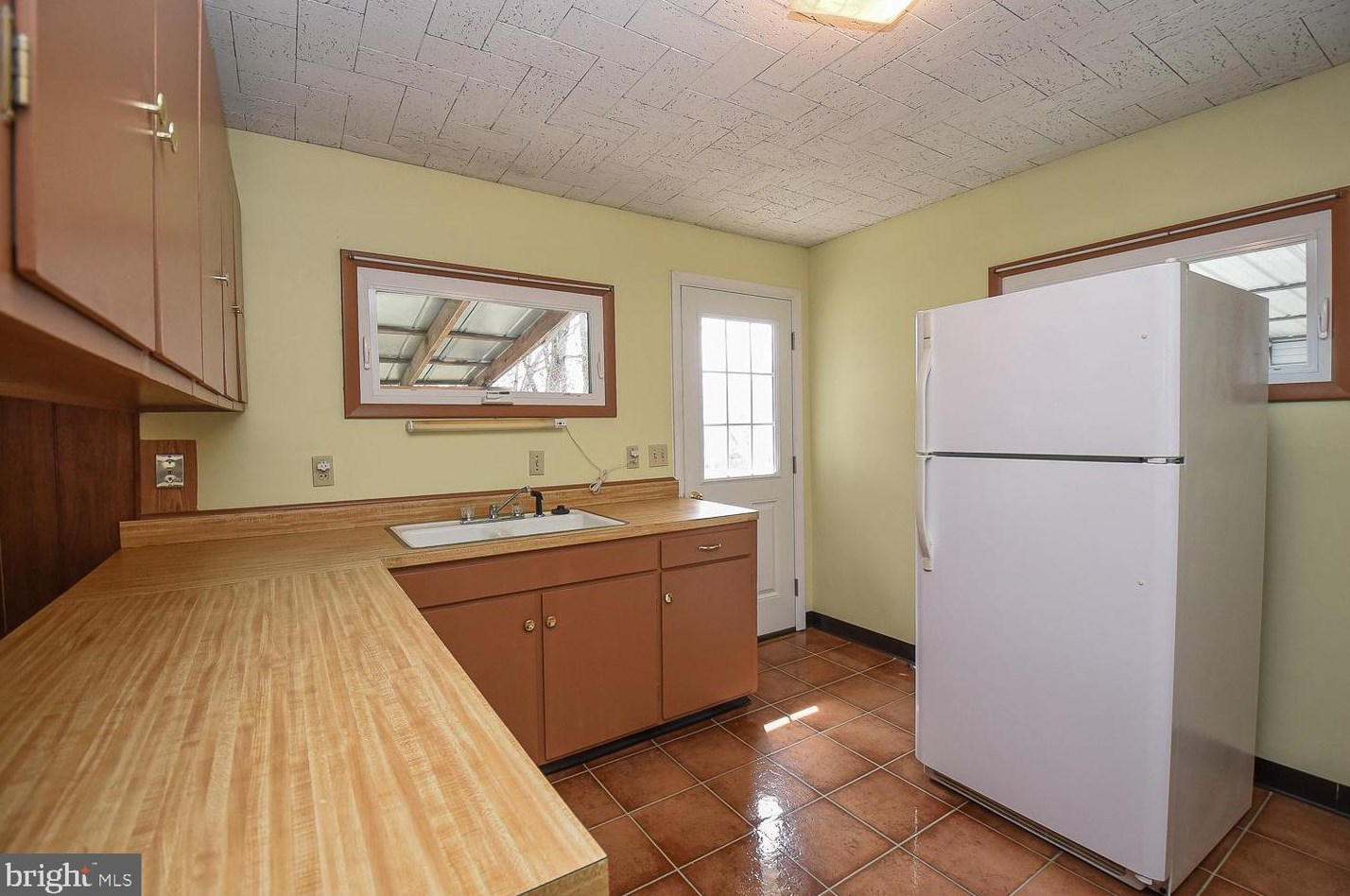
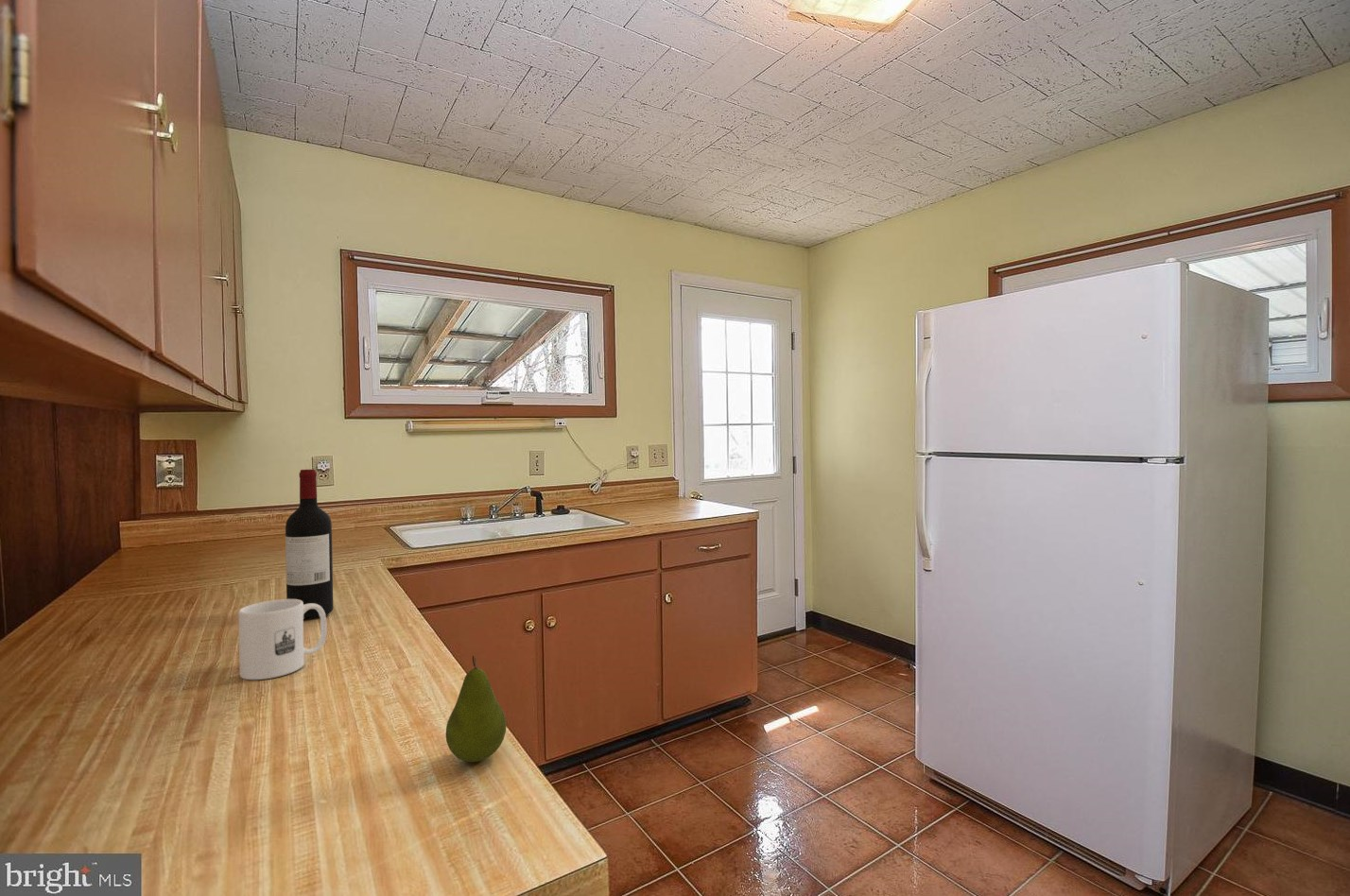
+ wine bottle (309, 542)
+ mug (285, 634)
+ fruit (476, 706)
